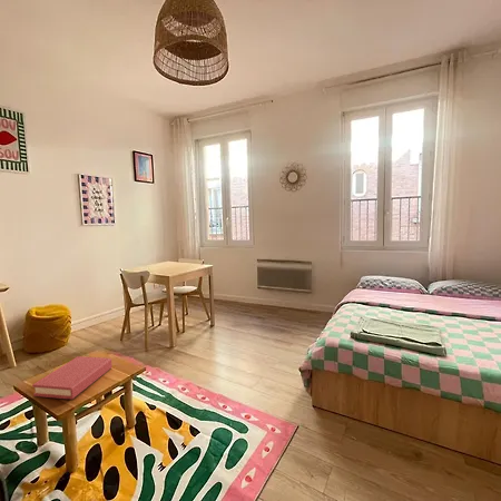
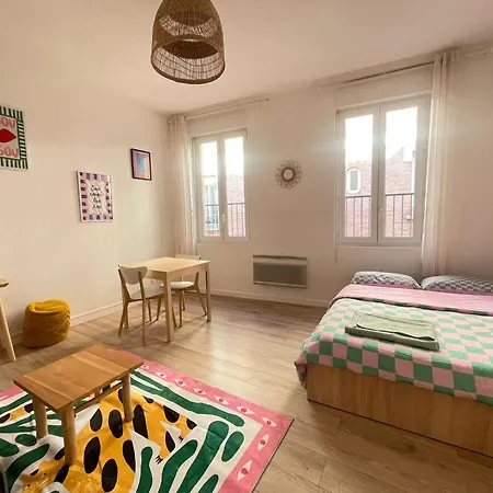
- hardback book (76, 375)
